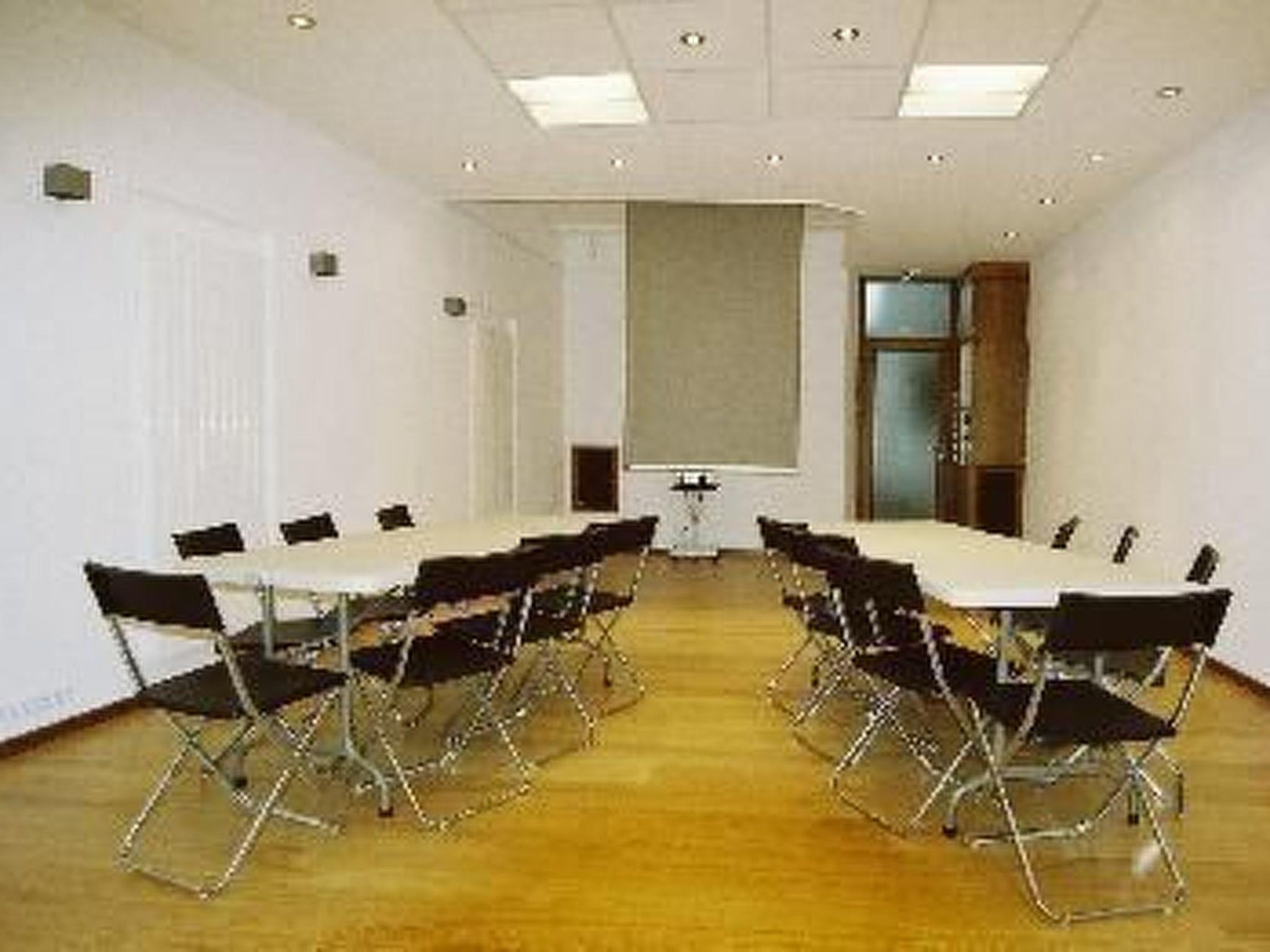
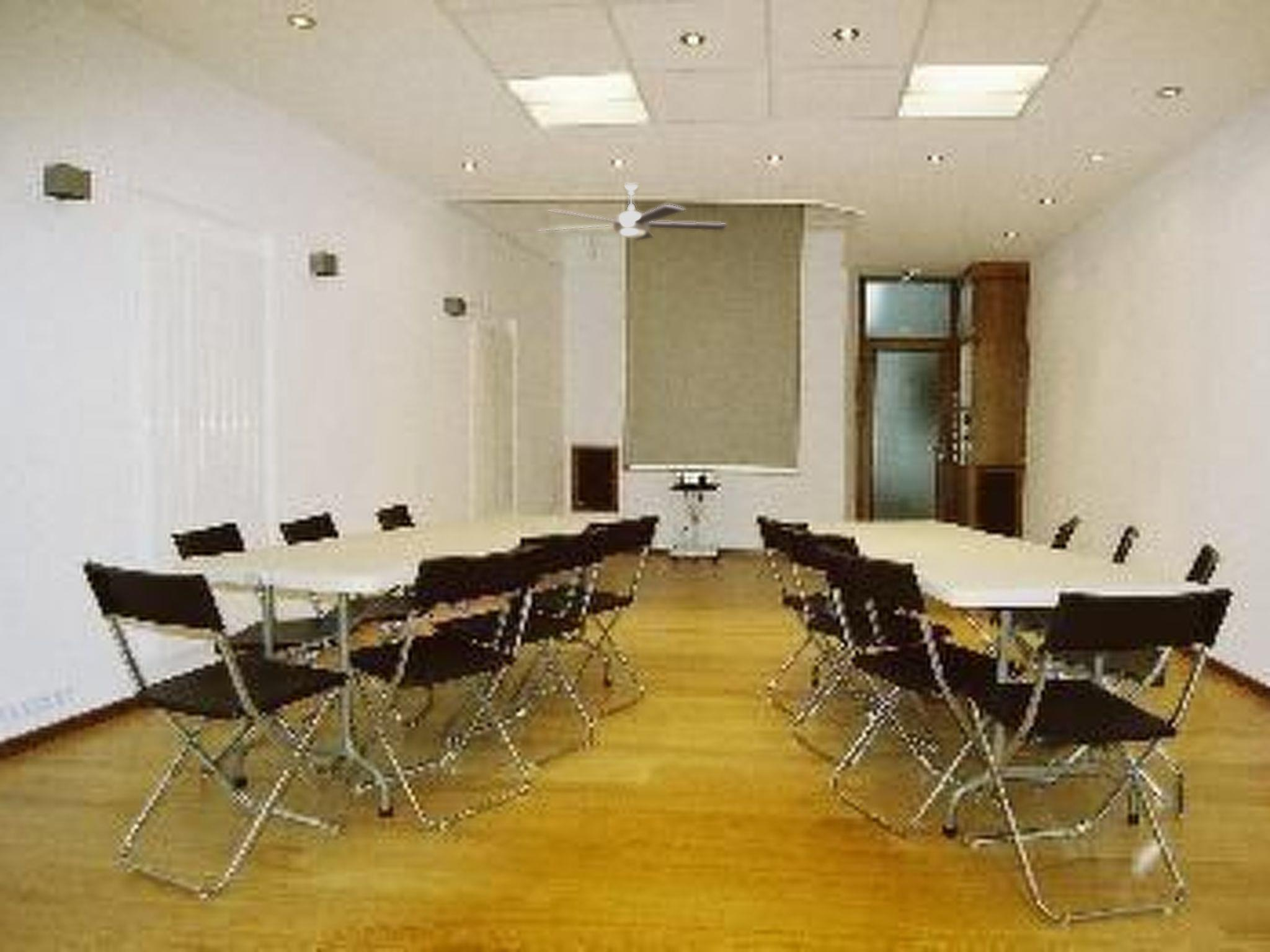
+ electric fan (631, 211)
